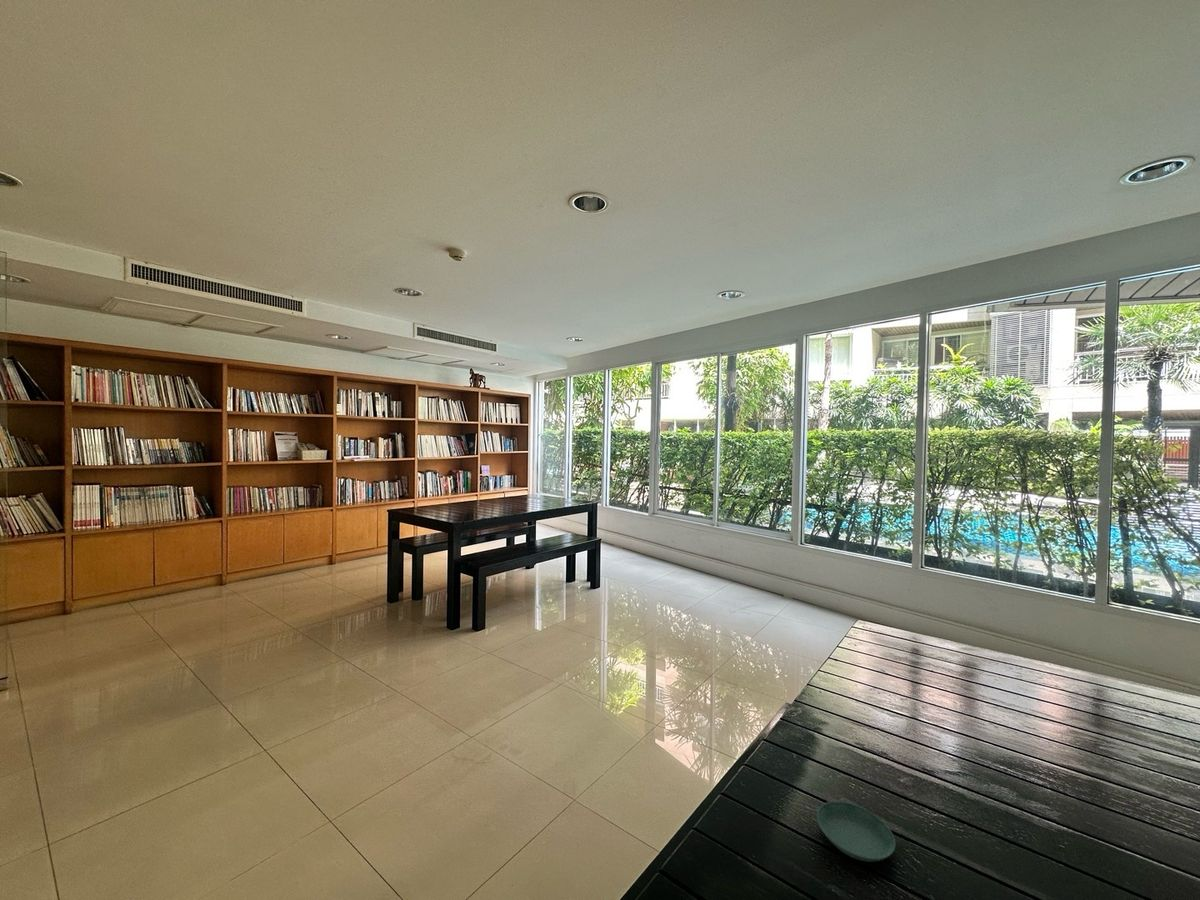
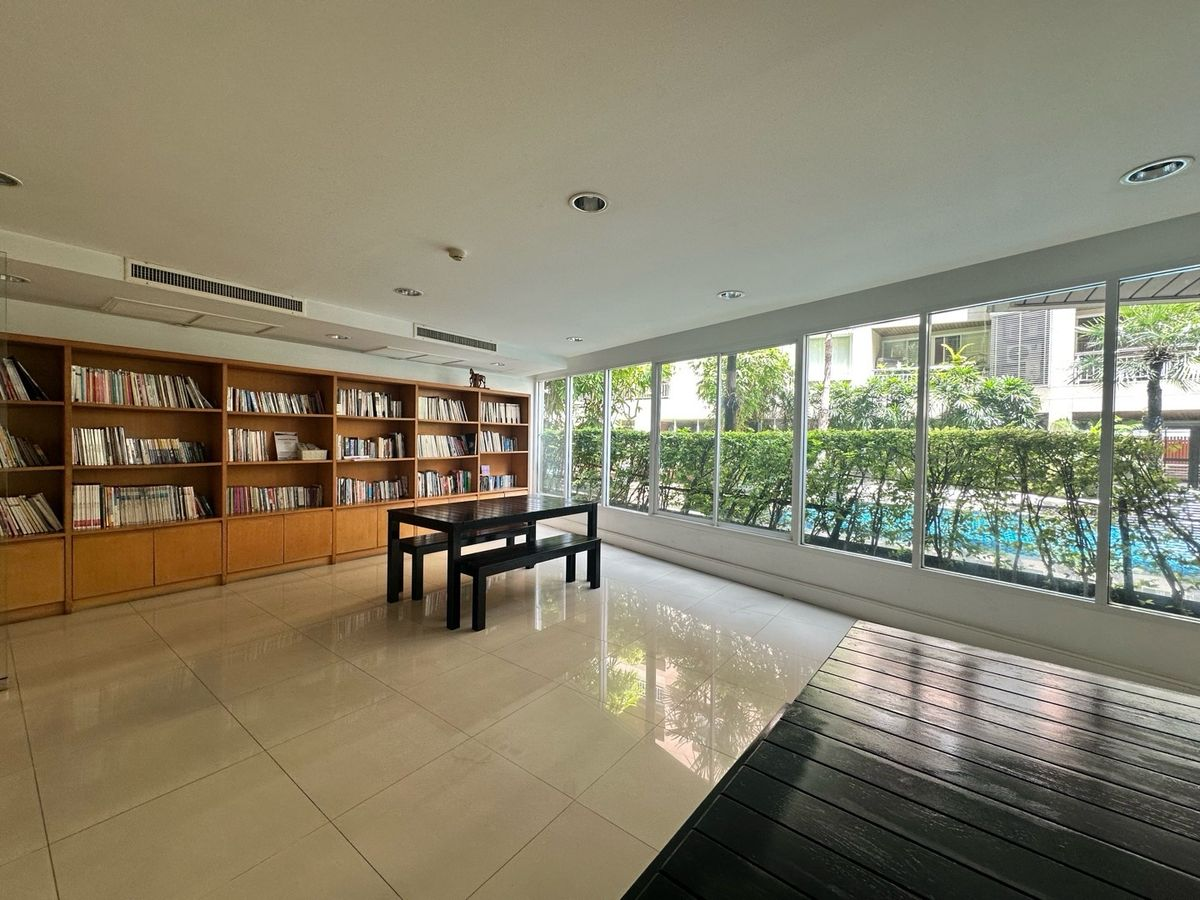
- saucer (854, 833)
